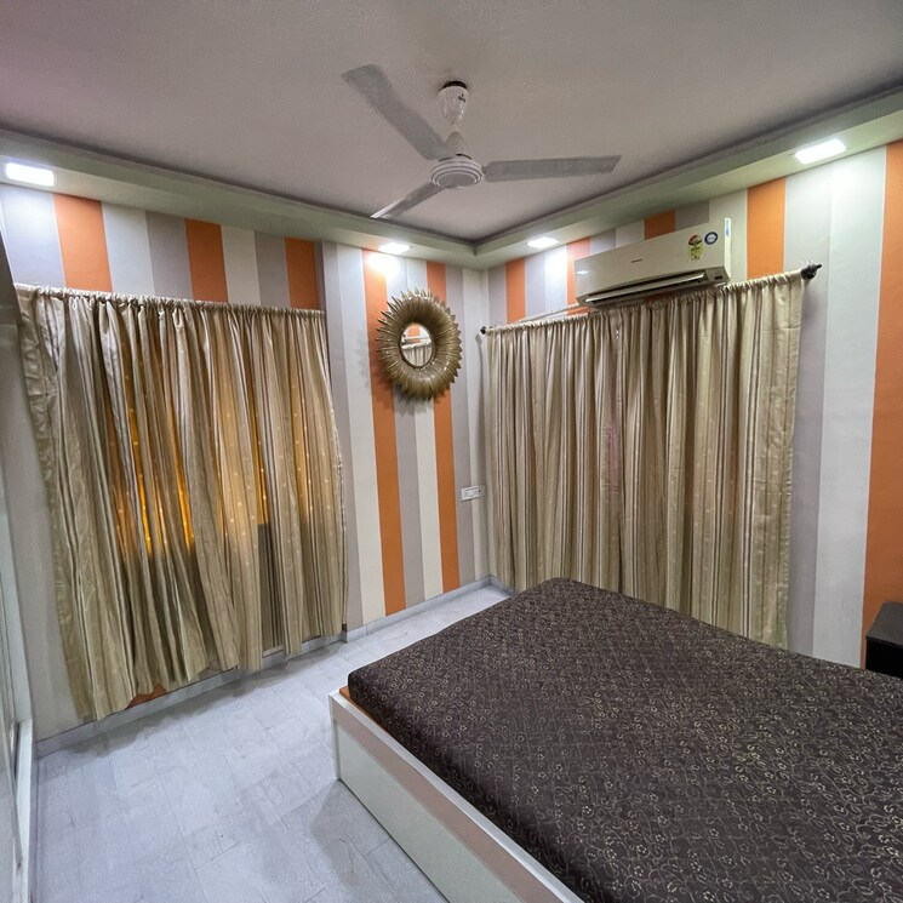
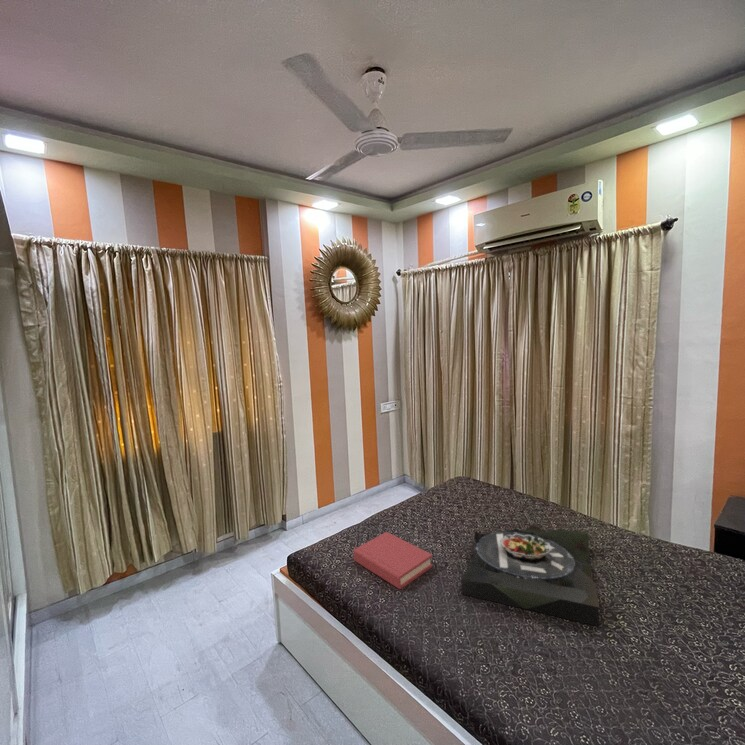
+ serving tray (529, 550)
+ hardback book (392, 558)
